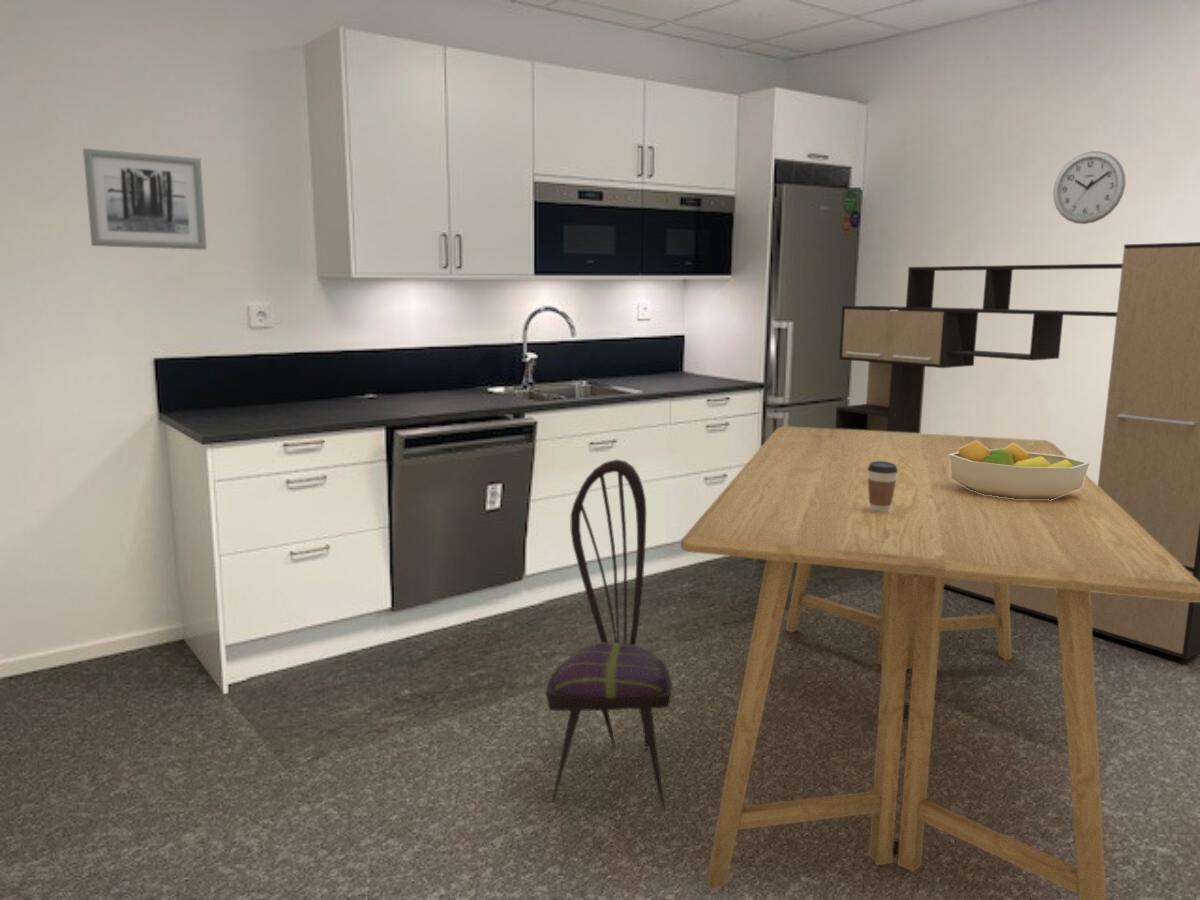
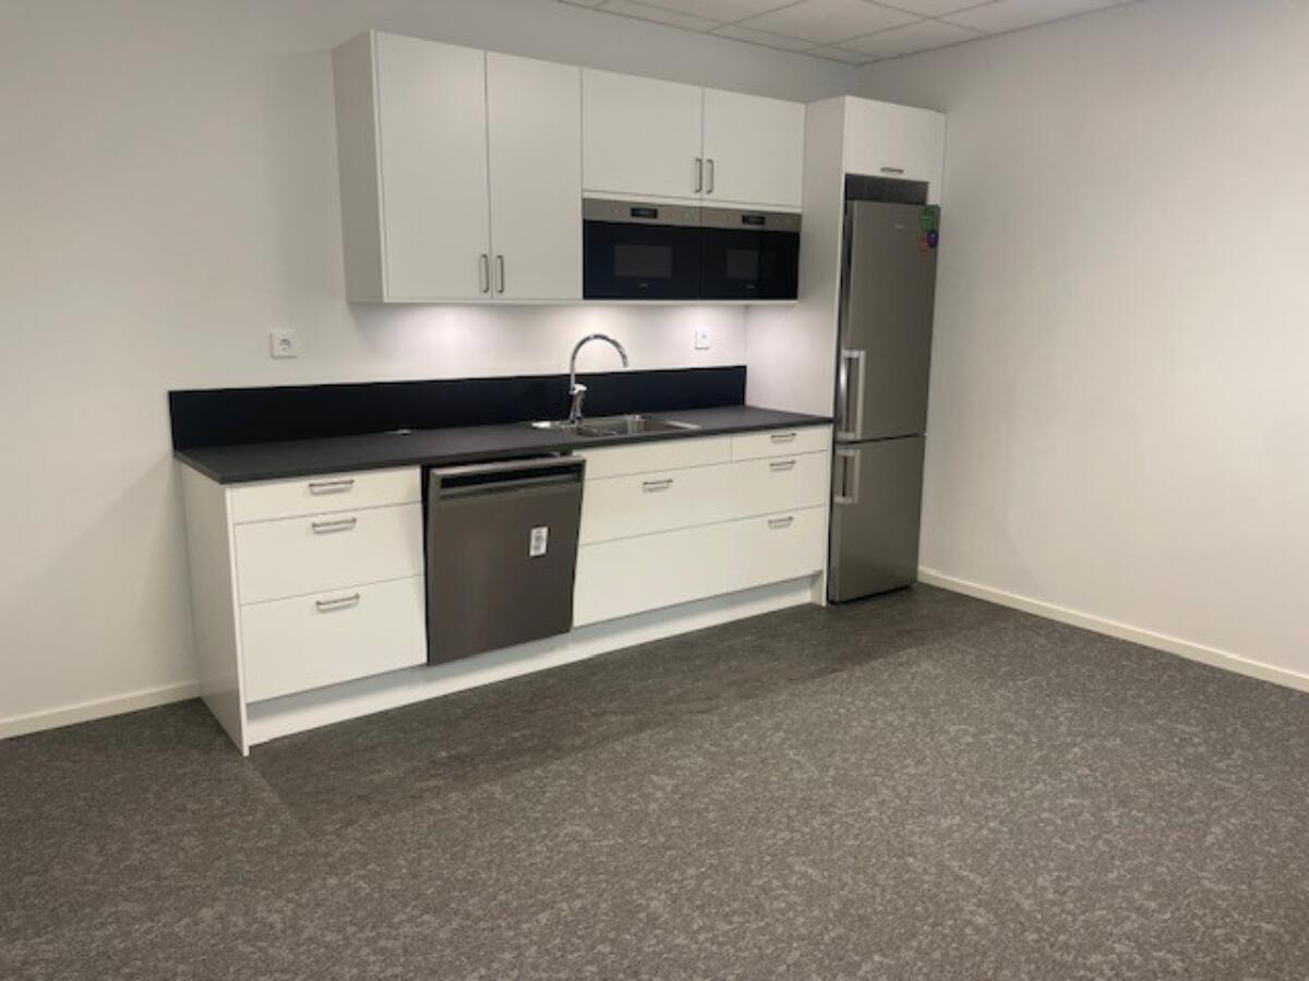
- dining table (904, 614)
- dining chair (616, 624)
- wall clock (1087, 187)
- media console (973, 365)
- coffee cup (881, 486)
- wall art (147, 201)
- fruit bowl (1016, 467)
